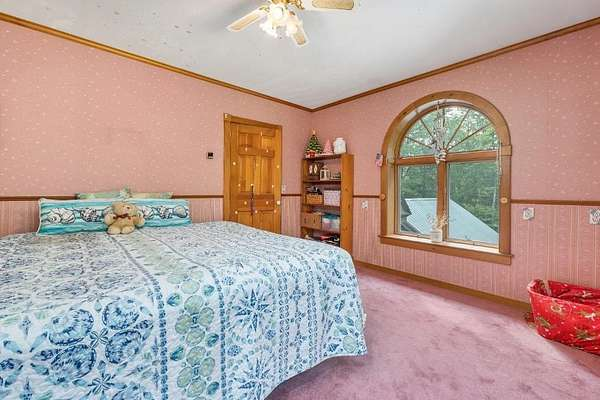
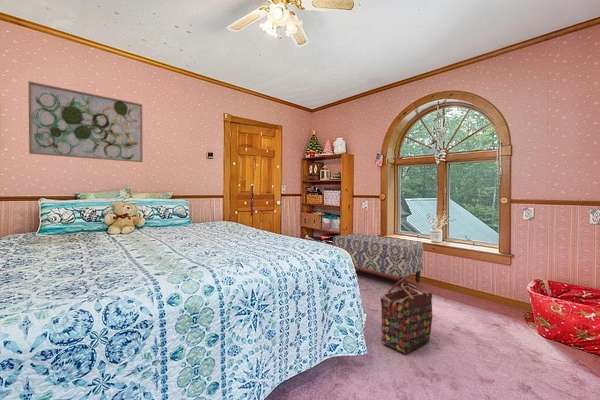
+ wall art (91, 126)
+ backpack (406, 309)
+ bench (374, 257)
